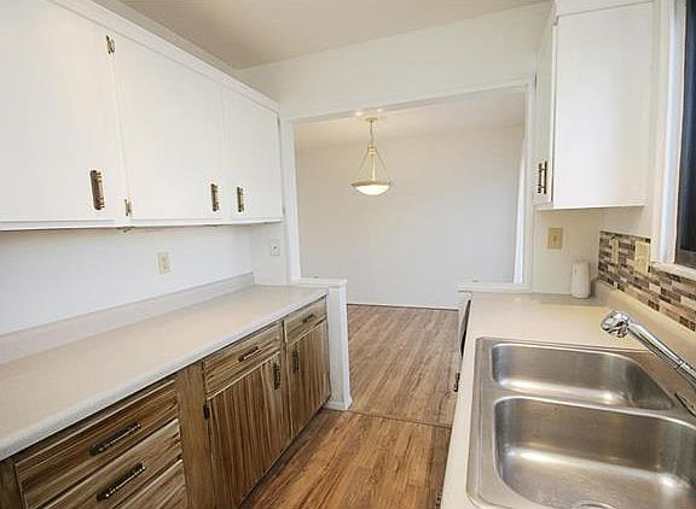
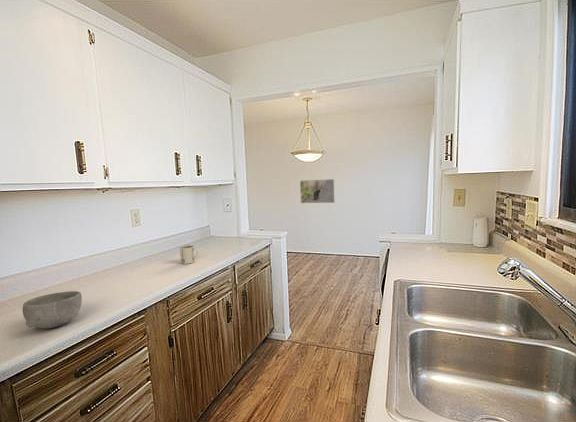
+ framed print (317, 191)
+ bowl (53, 310)
+ mug (189, 254)
